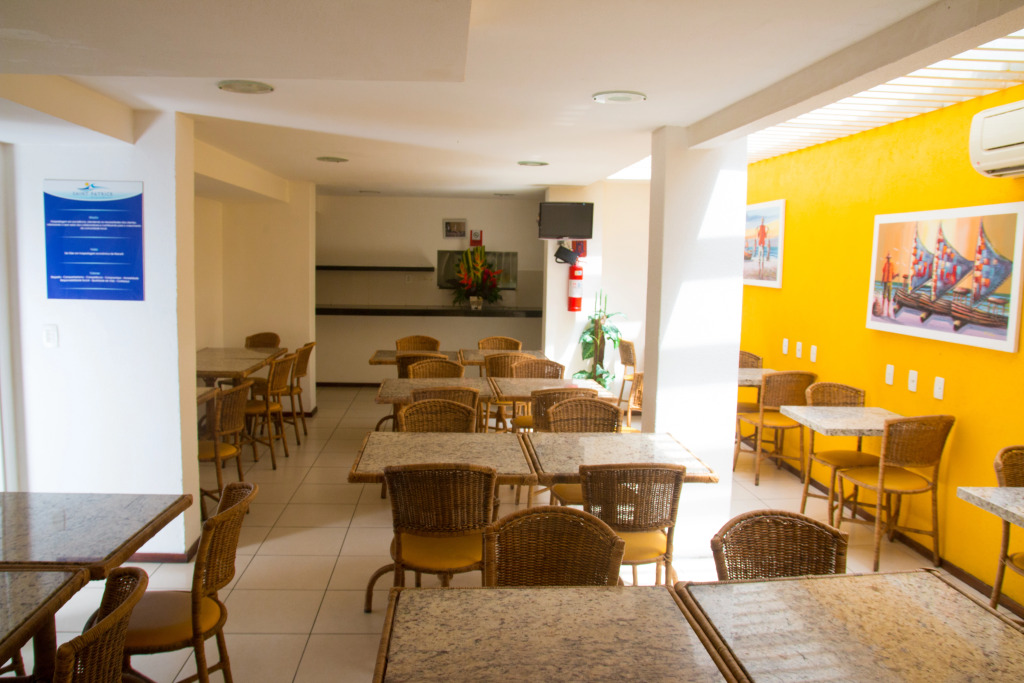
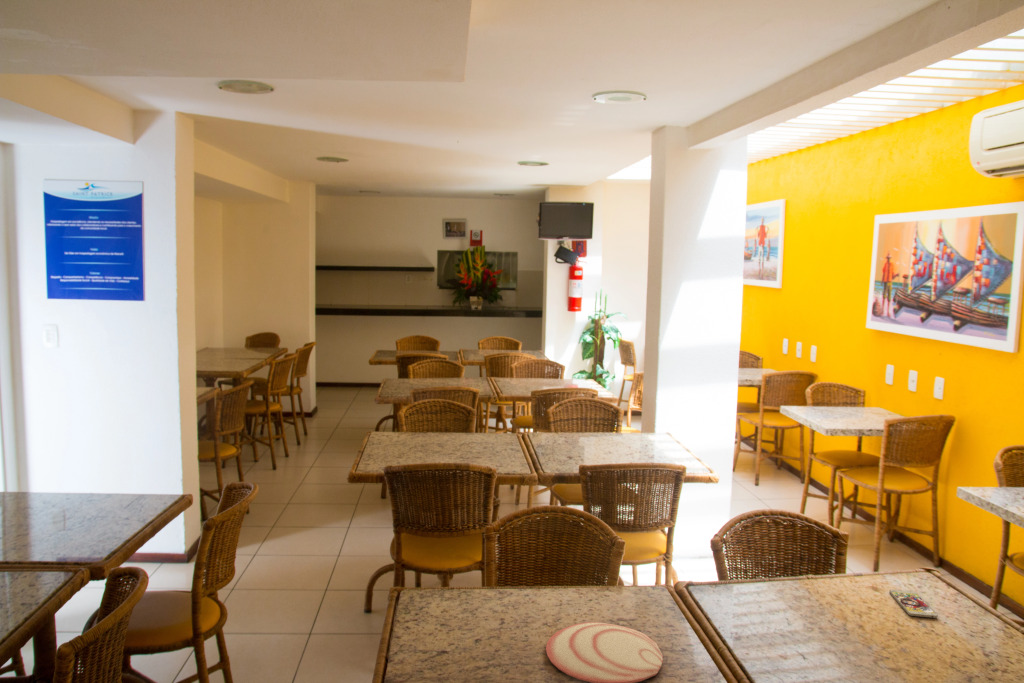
+ smartphone (912, 603)
+ plate (603, 647)
